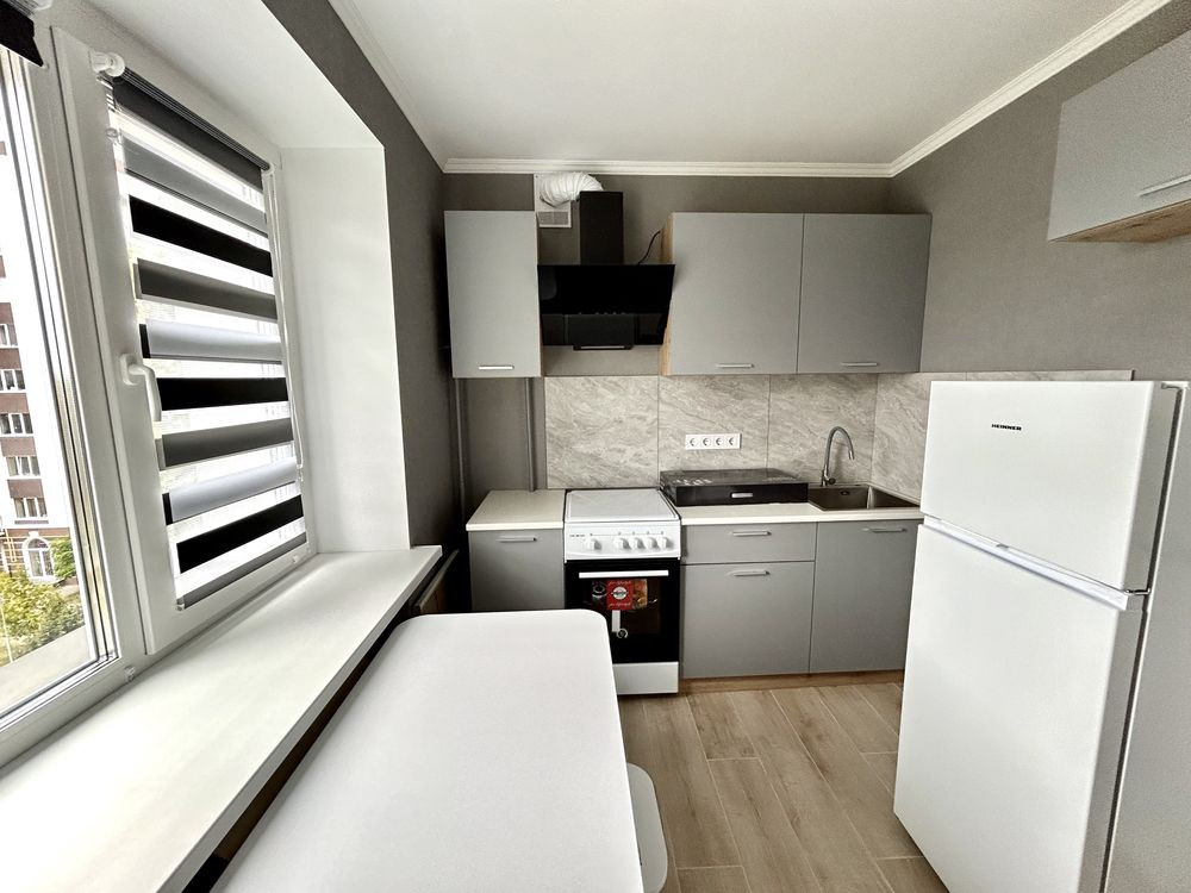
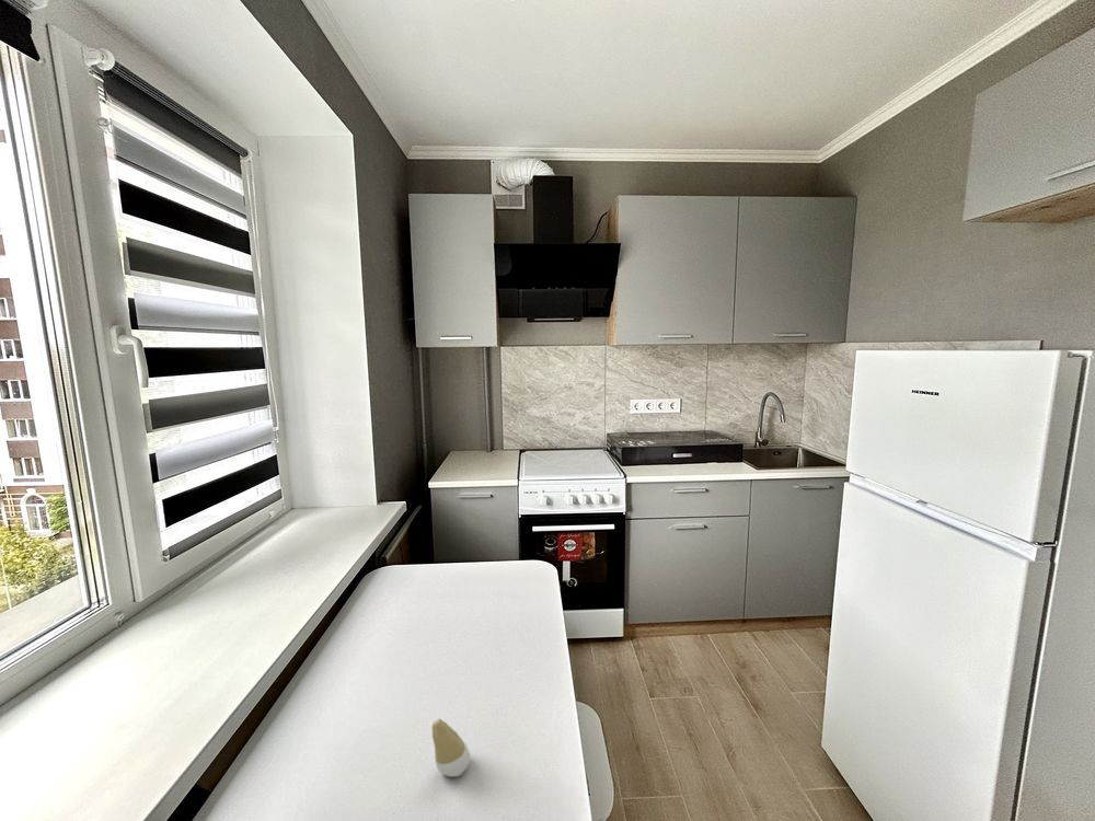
+ tooth (452, 742)
